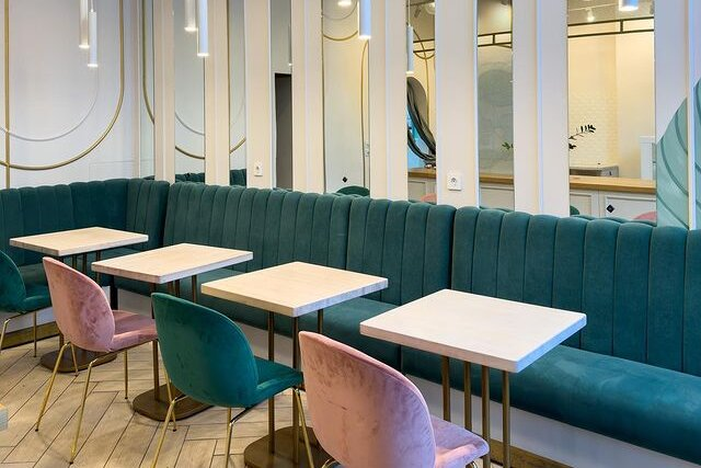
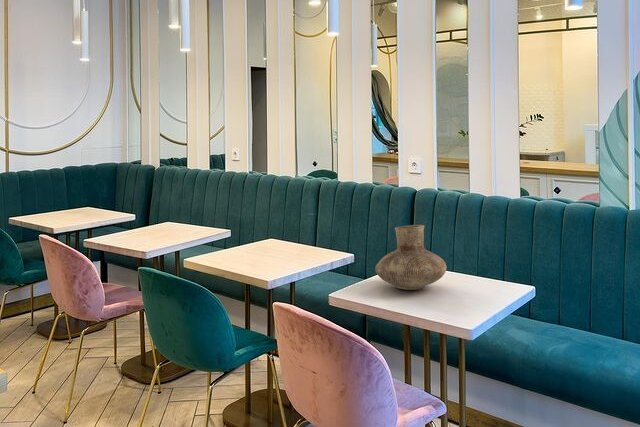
+ vase (410, 256)
